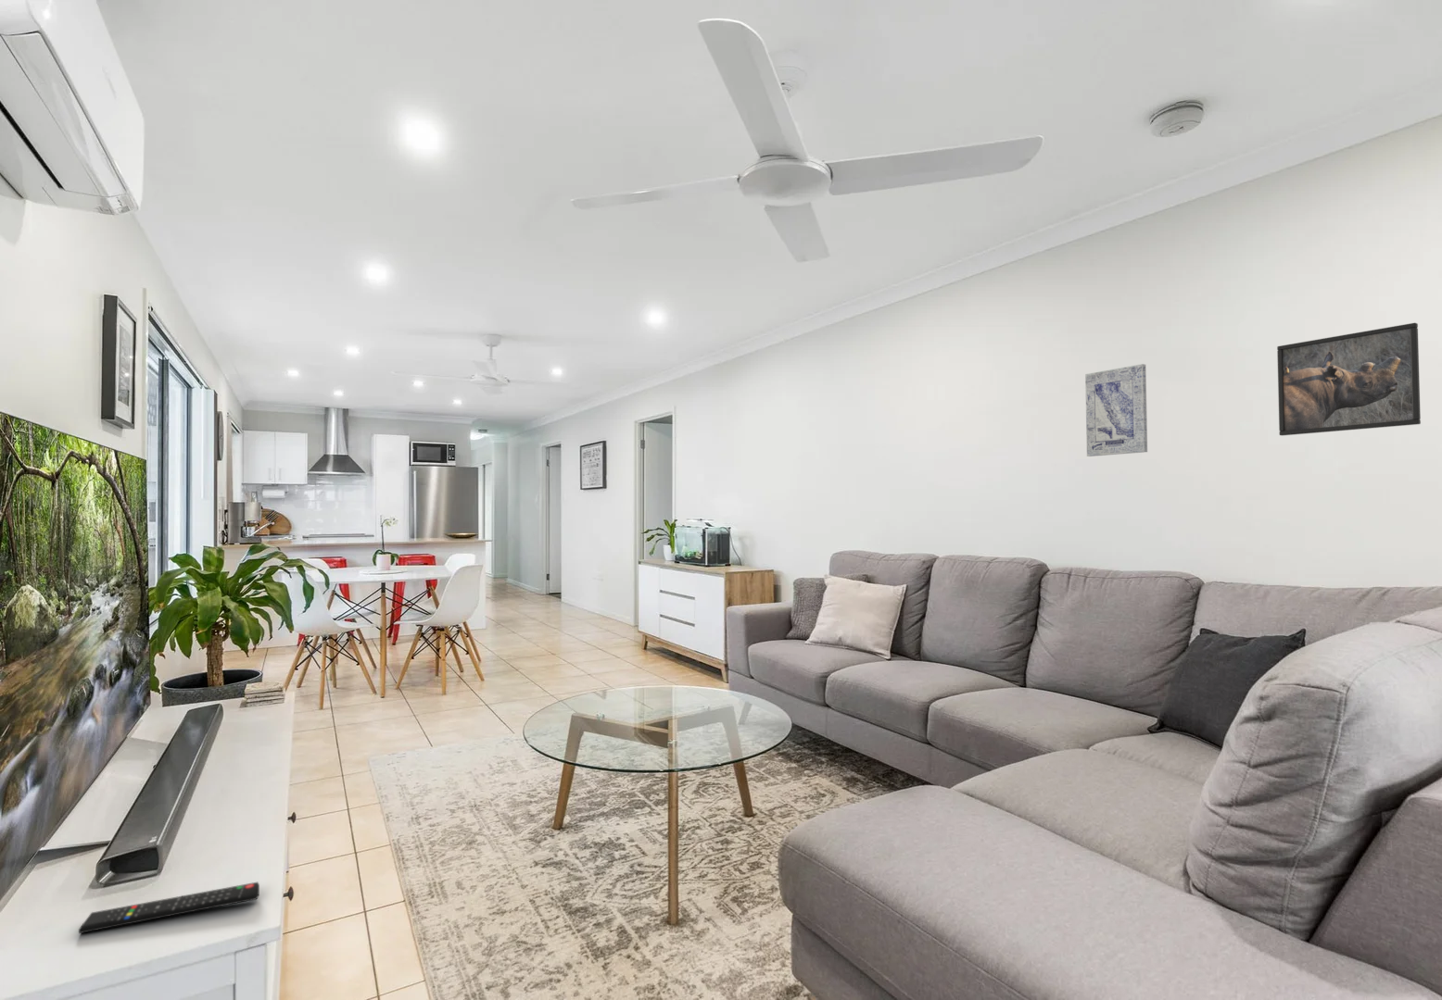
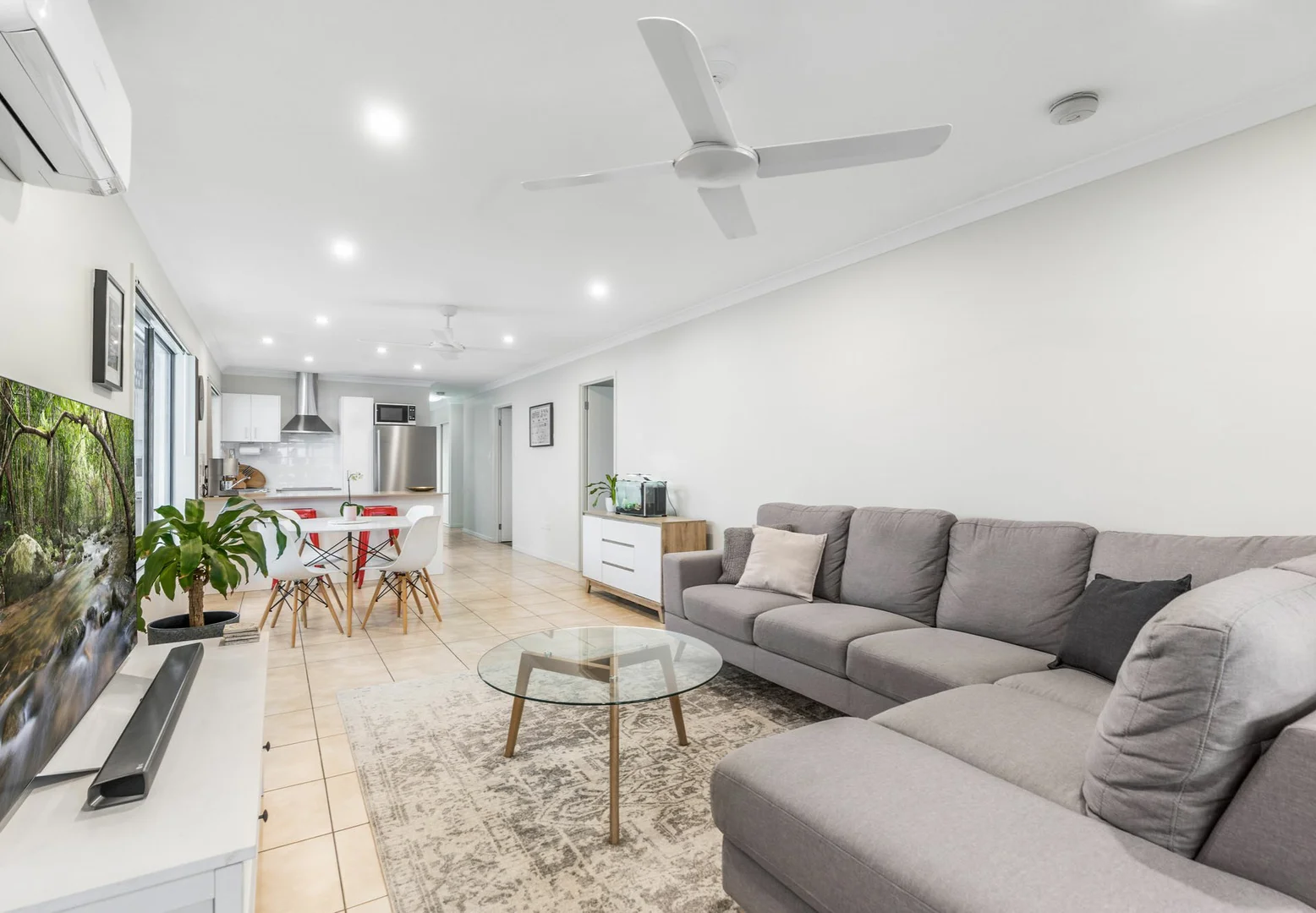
- remote control (175, 907)
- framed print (1343, 382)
- wall art (1114, 411)
